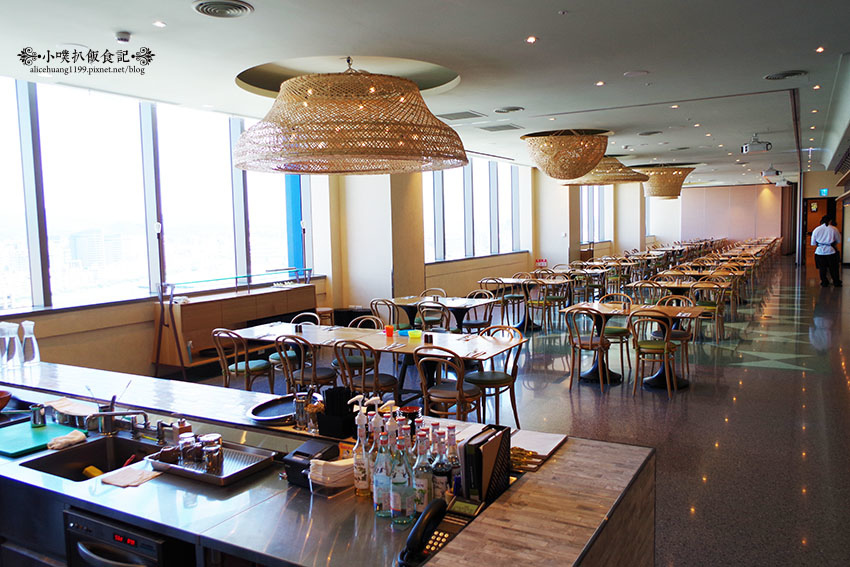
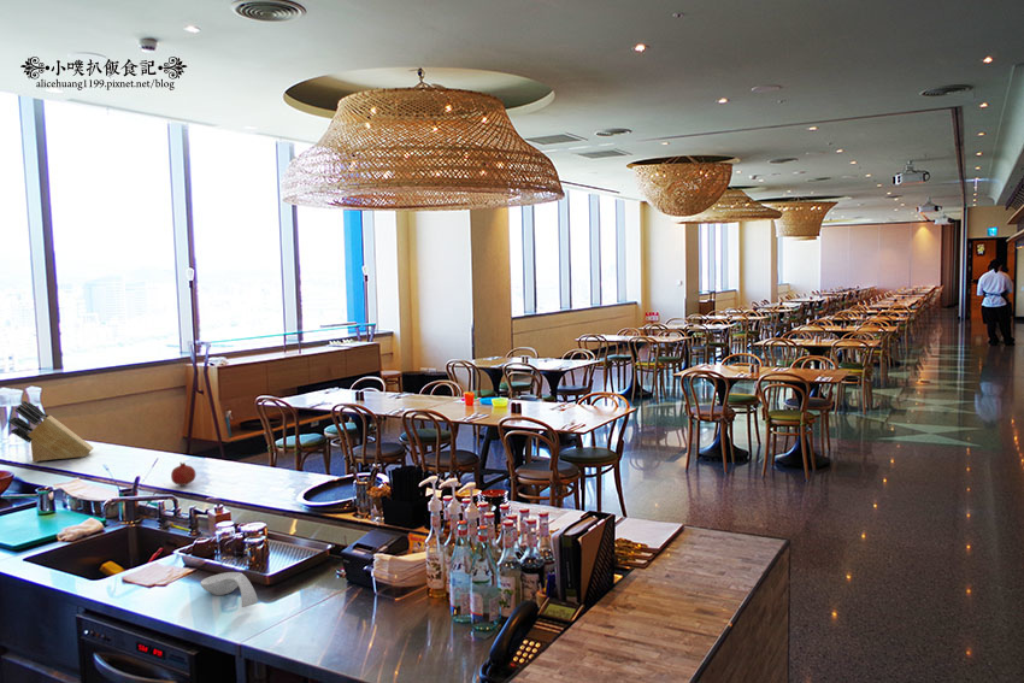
+ spoon rest (230, 583)
+ fruit (182, 472)
+ knife block (51, 428)
